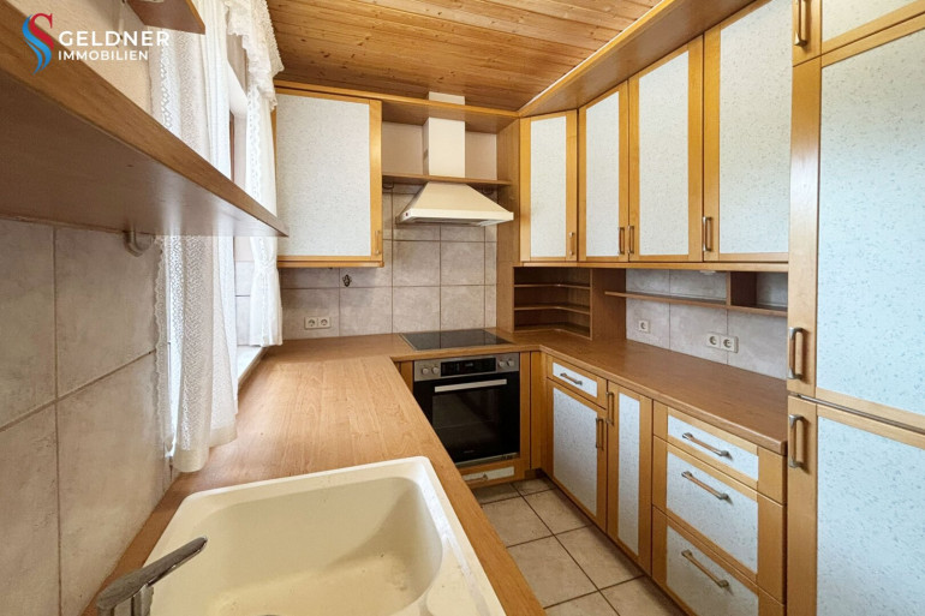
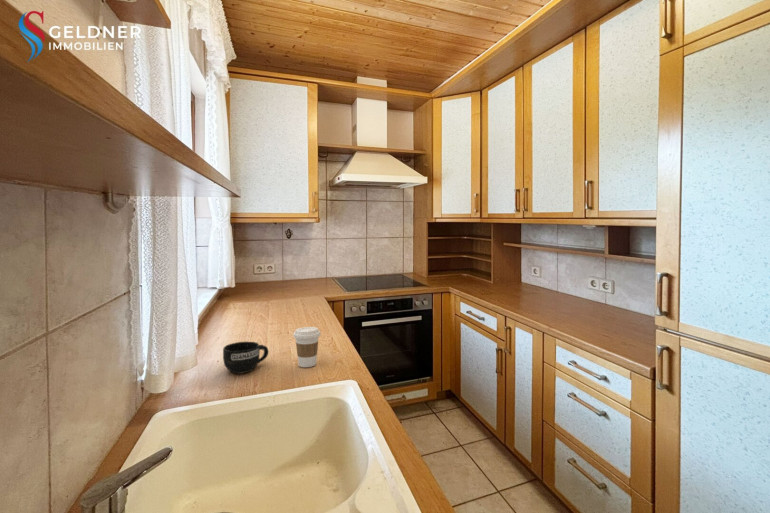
+ coffee cup (307, 346)
+ mug (247, 356)
